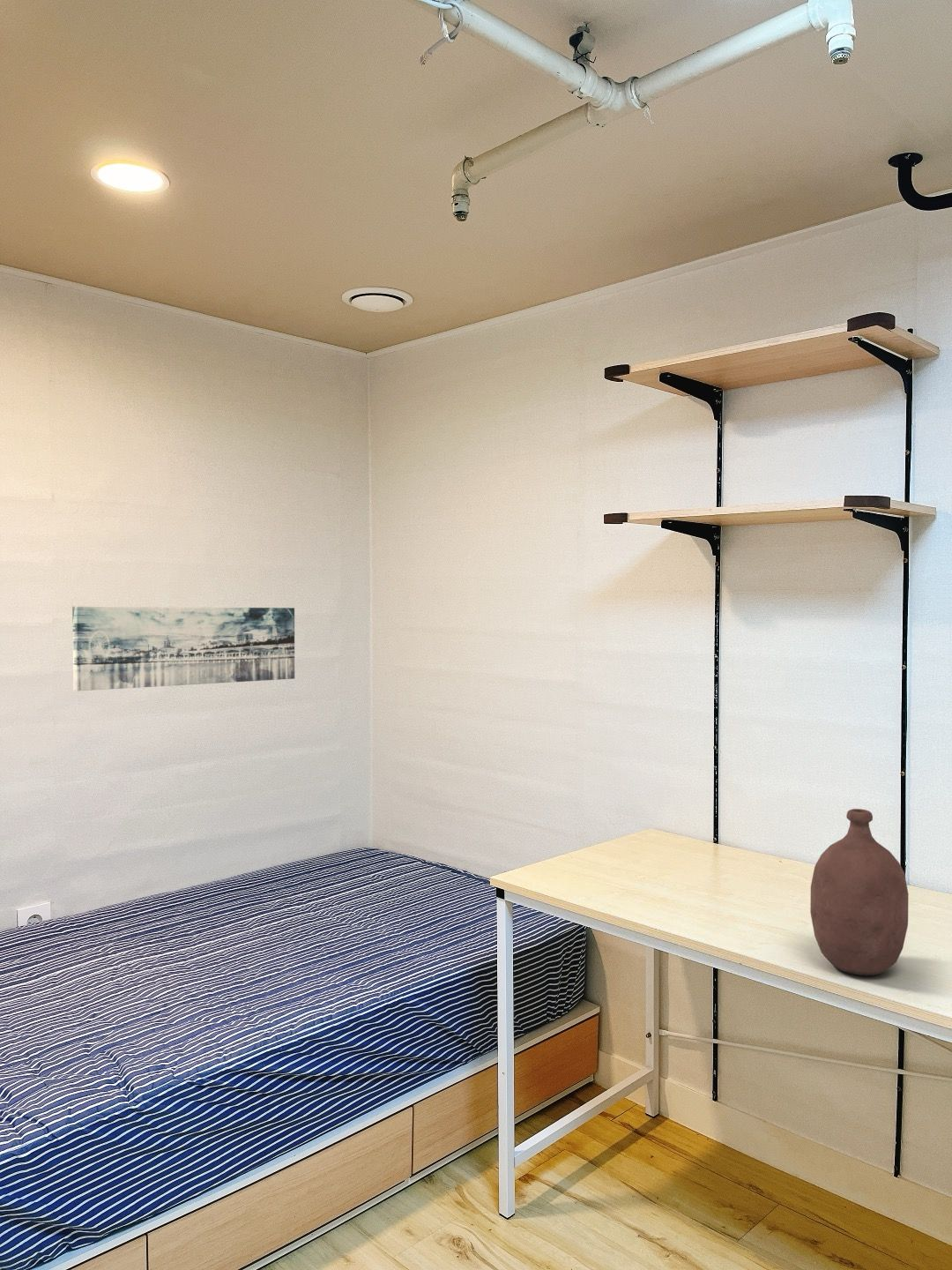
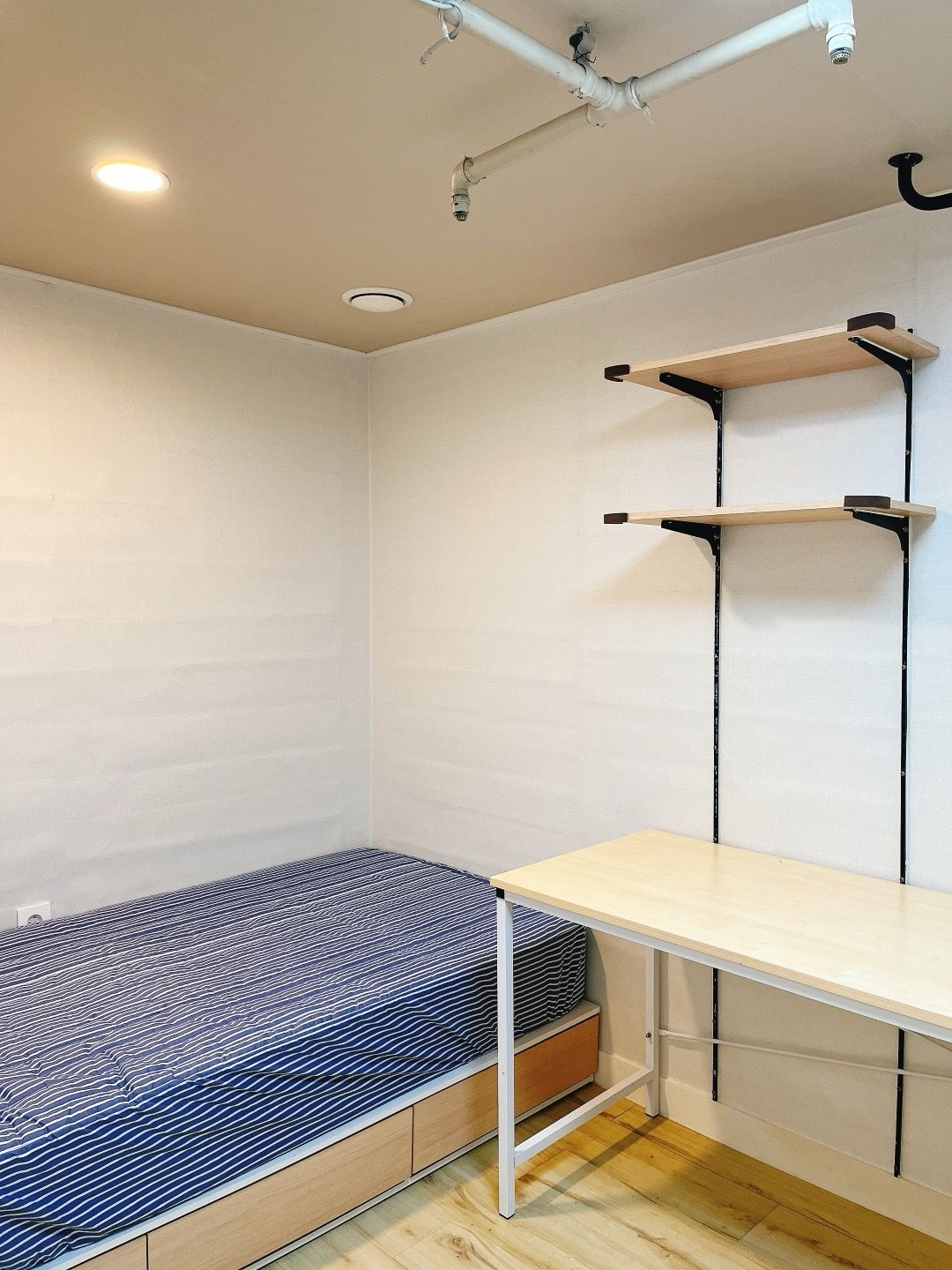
- wall art (192, 646)
- bottle (859, 888)
